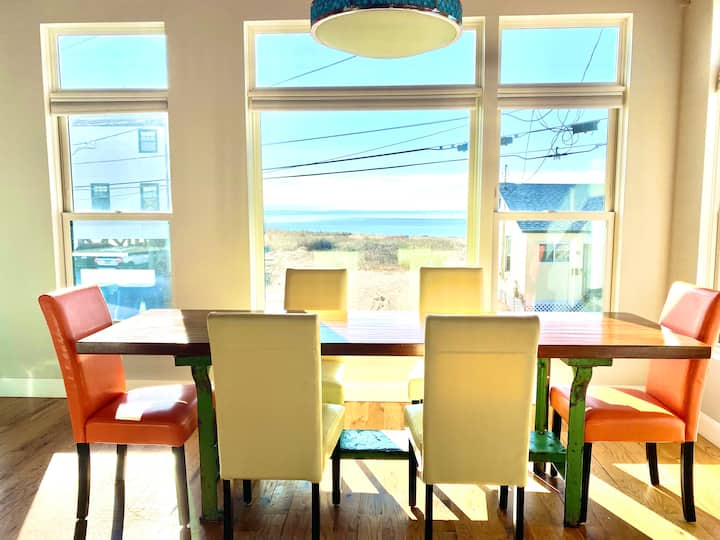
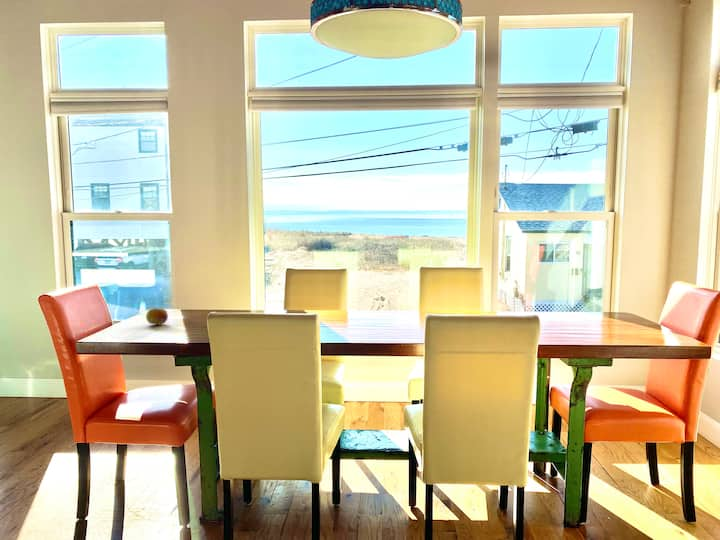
+ fruit (157, 316)
